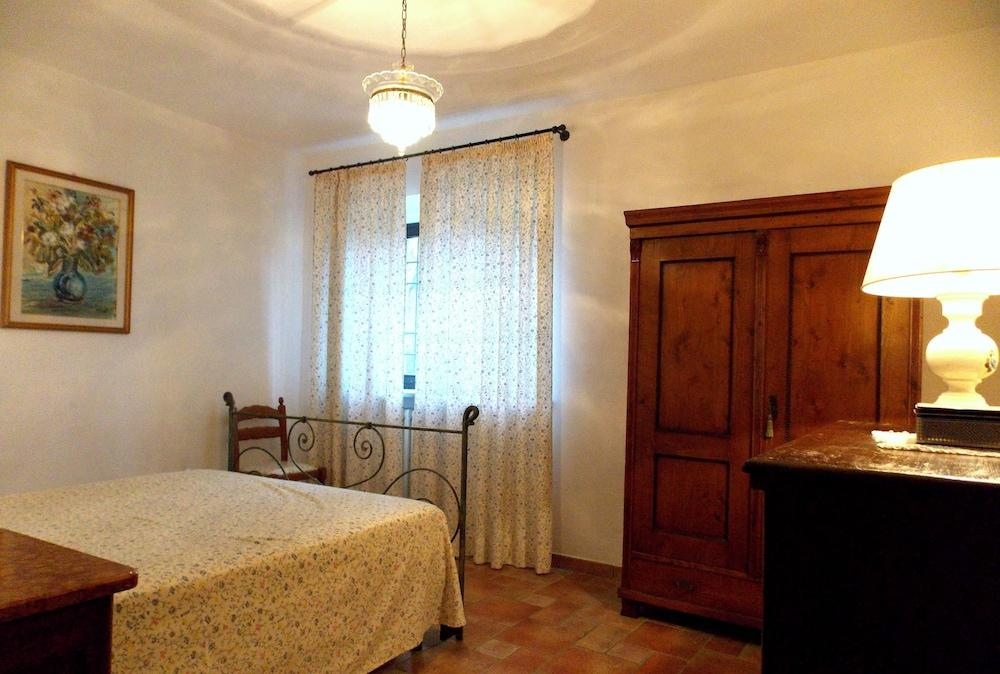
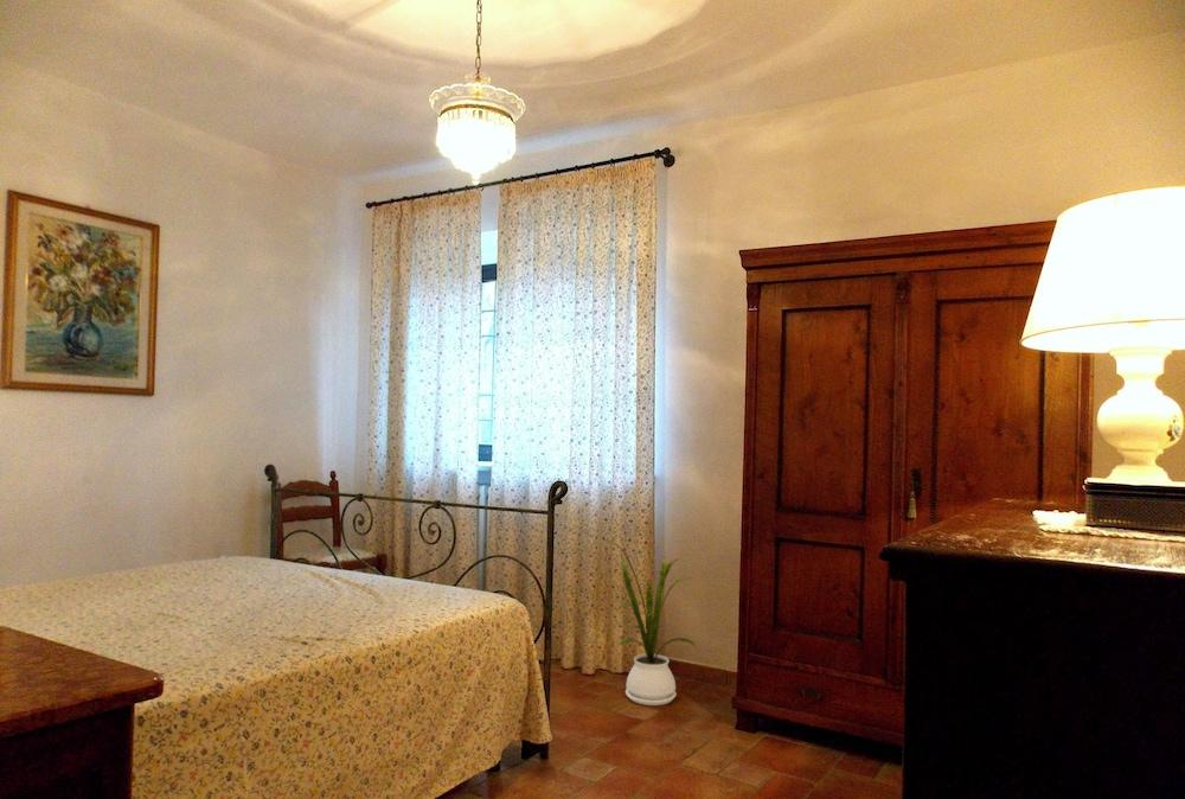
+ house plant (646, 619)
